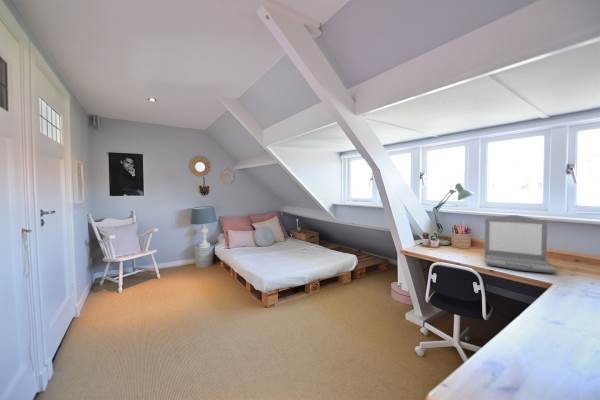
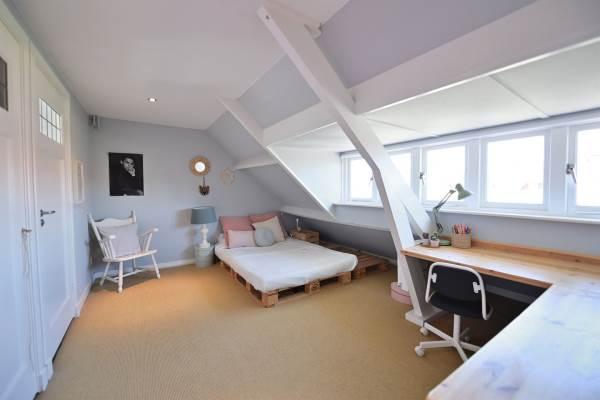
- laptop (517, 240)
